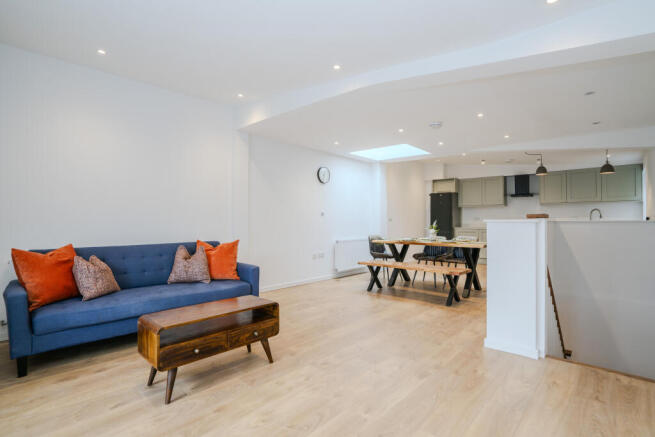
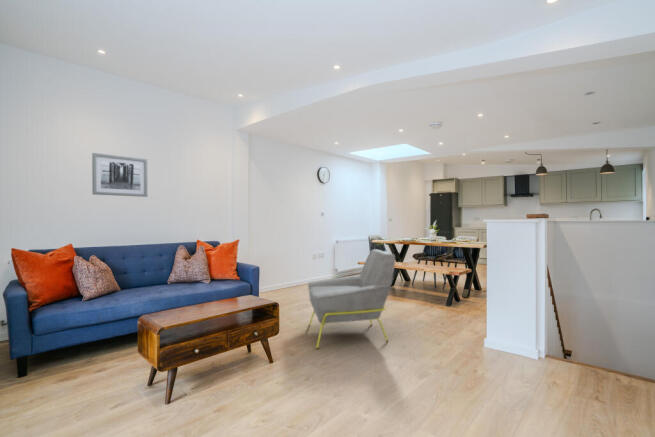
+ wall art (121, 176)
+ armchair (349, 293)
